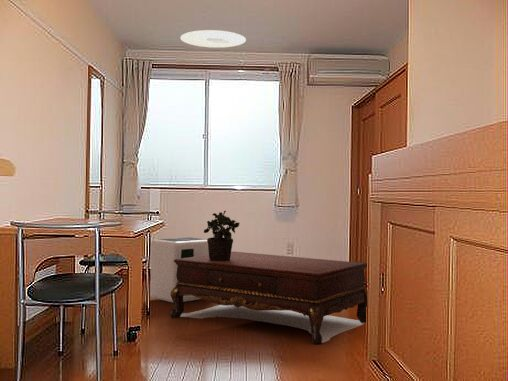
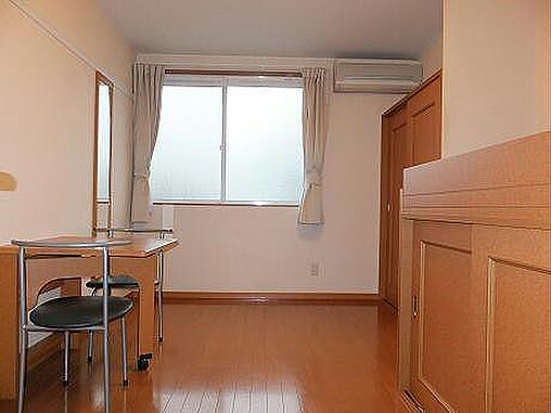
- potted plant (222, 234)
- air purifier (177, 266)
- ceiling light (213, 36)
- coffee table (268, 289)
